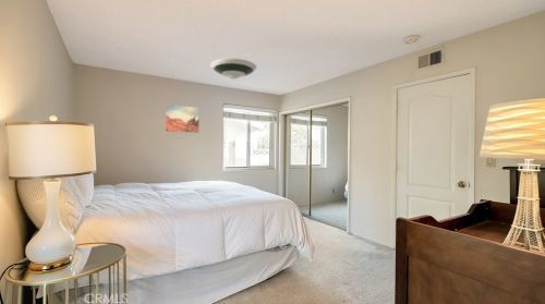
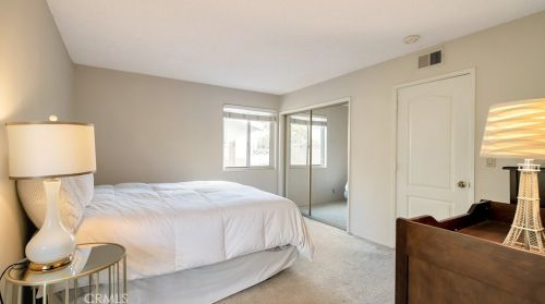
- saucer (233, 72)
- wall art (182, 119)
